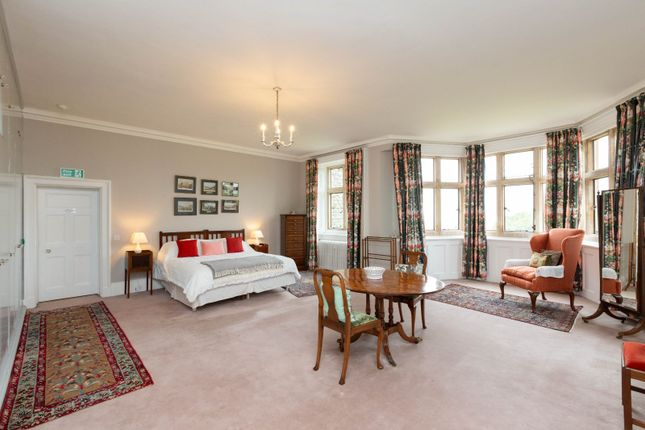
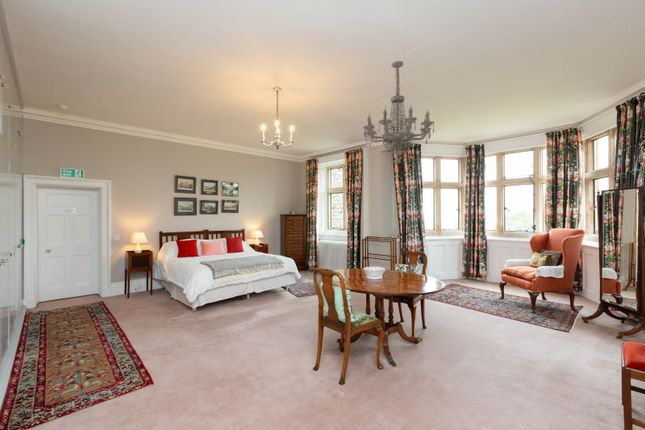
+ chandelier (397, 113)
